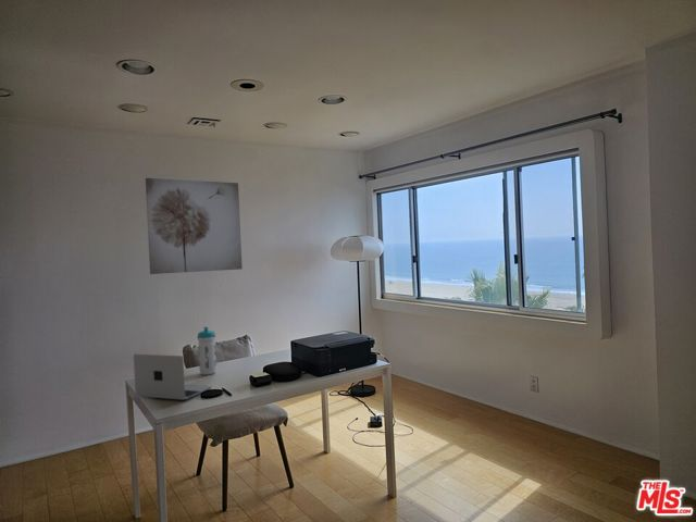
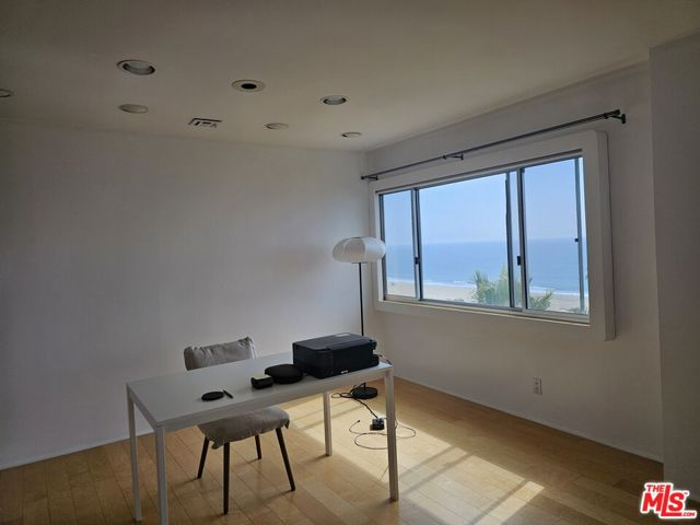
- wall art (196, 226)
- laptop (173, 371)
- water bottle (207, 349)
